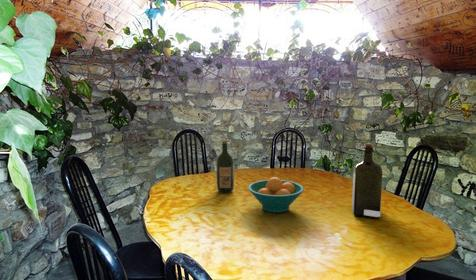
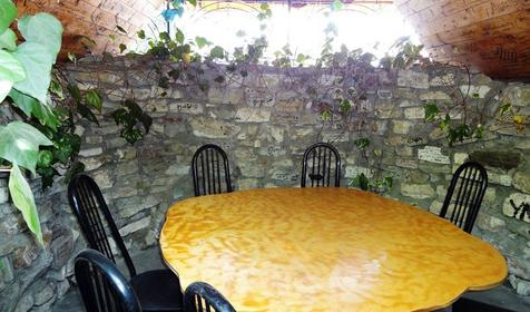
- fruit bowl (275, 192)
- wine bottle (225, 166)
- liquor (367, 178)
